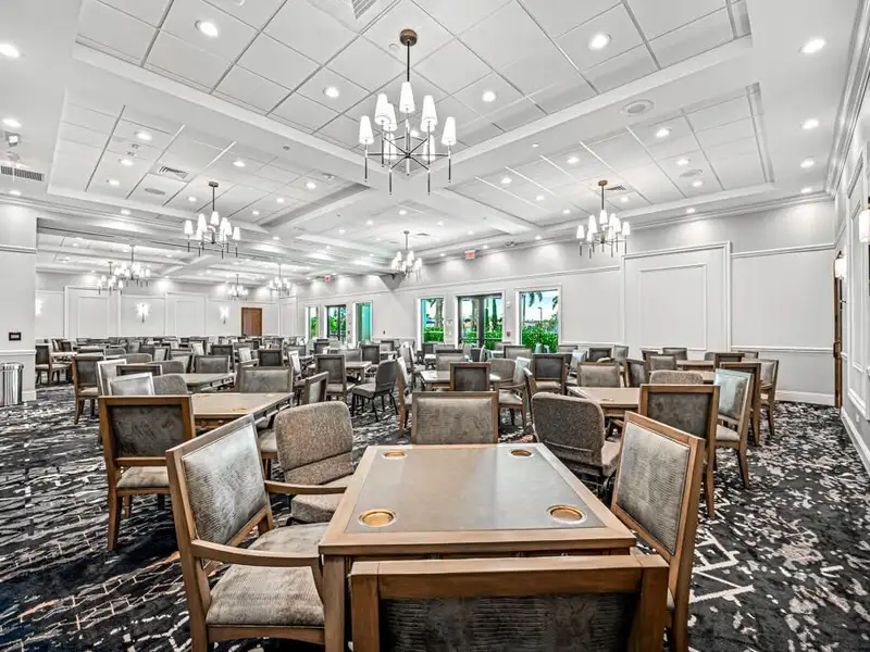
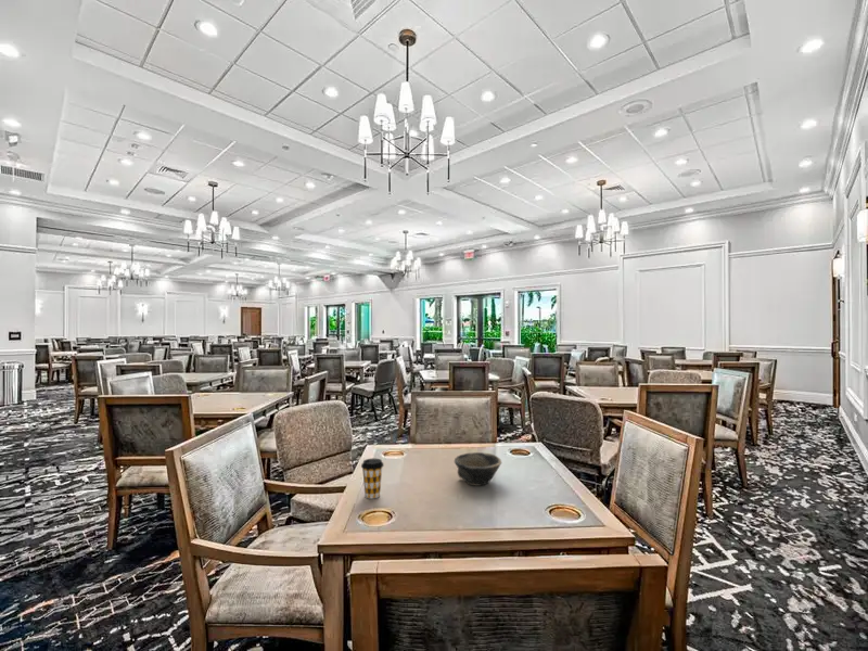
+ bowl (477, 470)
+ coffee cup (372, 477)
